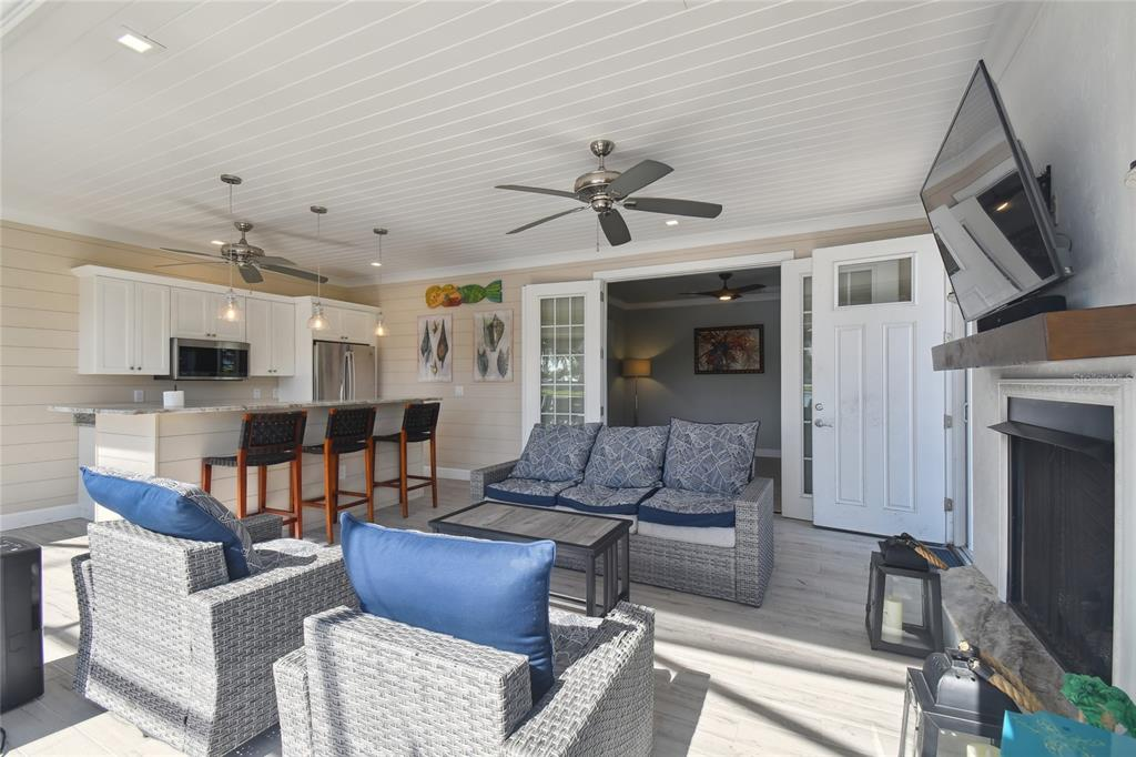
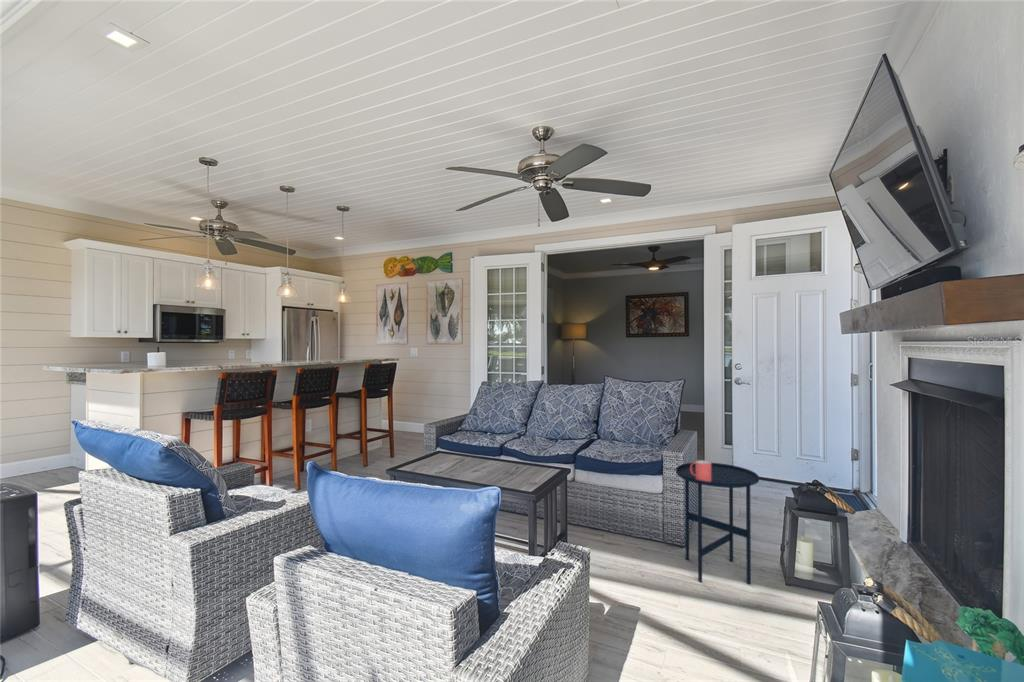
+ side table (716, 521)
+ mug (700, 470)
